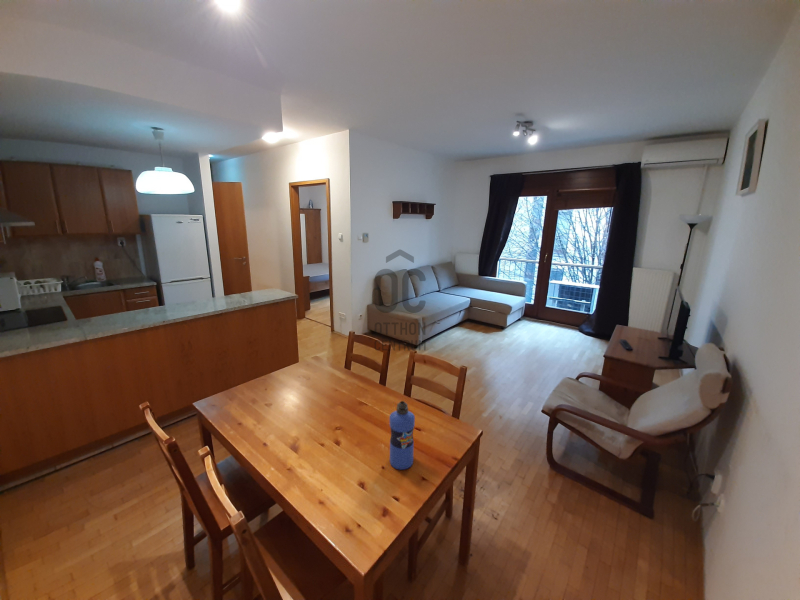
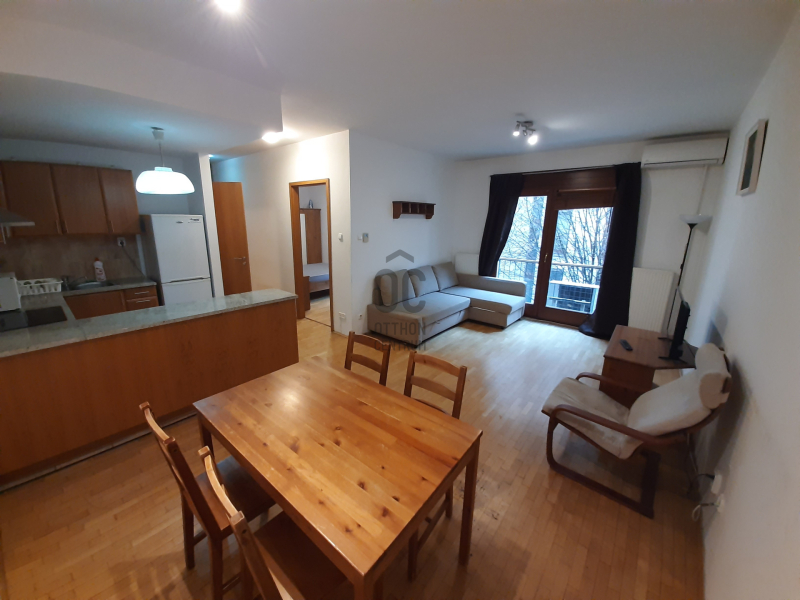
- water bottle (401, 432)
